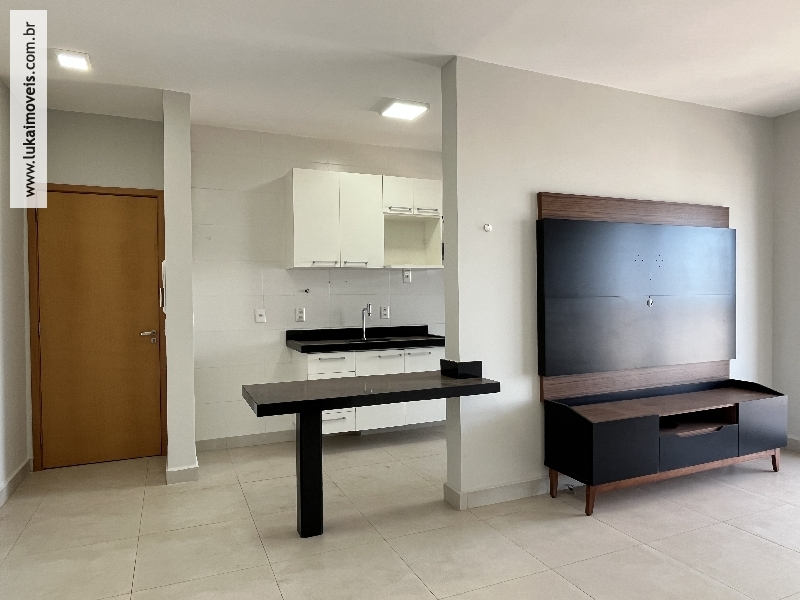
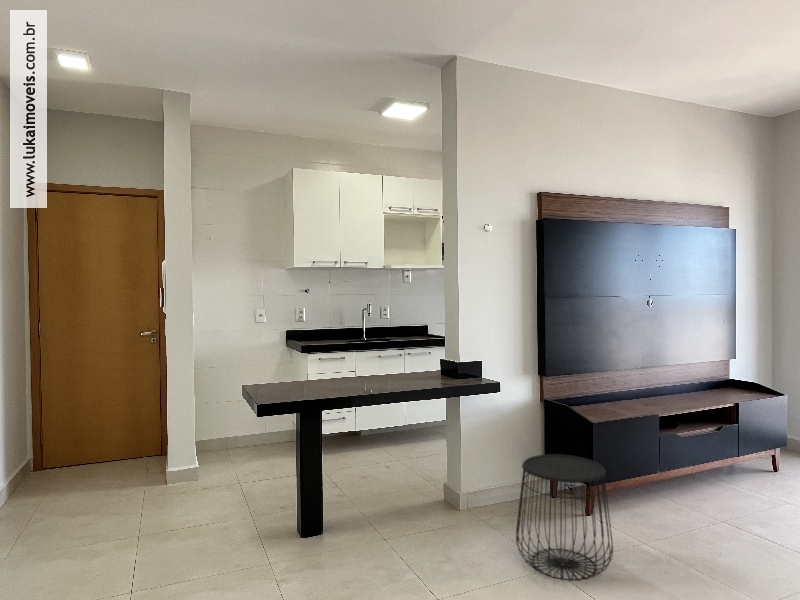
+ side table (561, 514)
